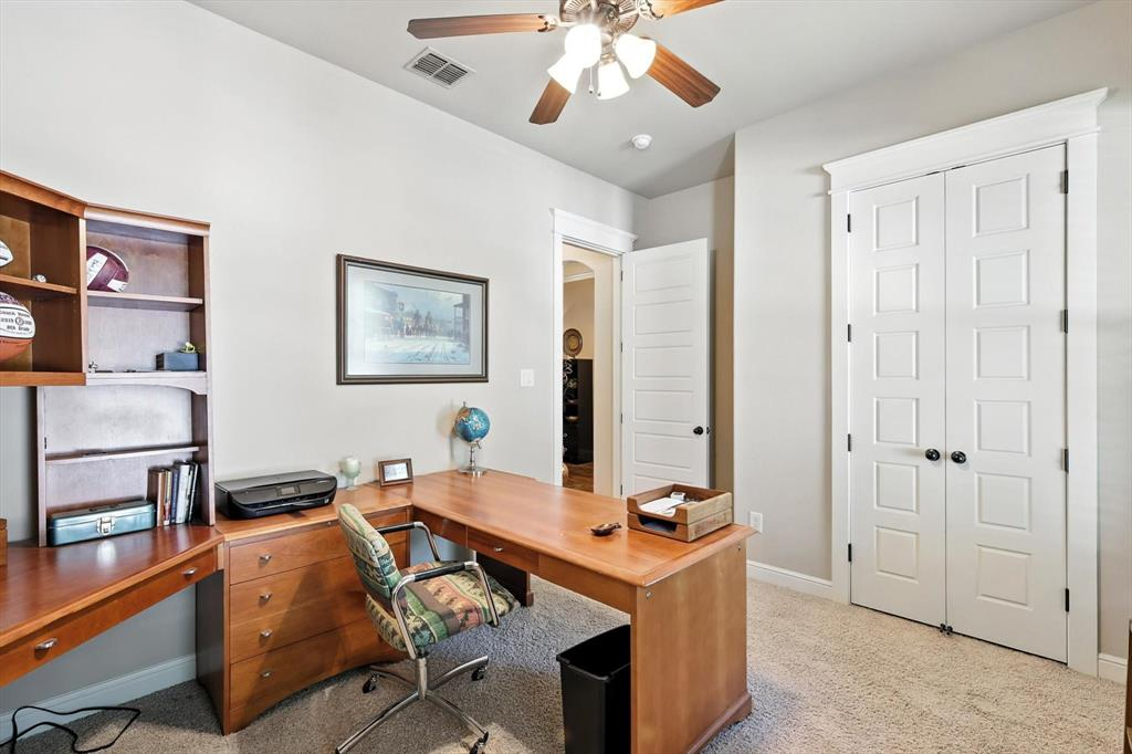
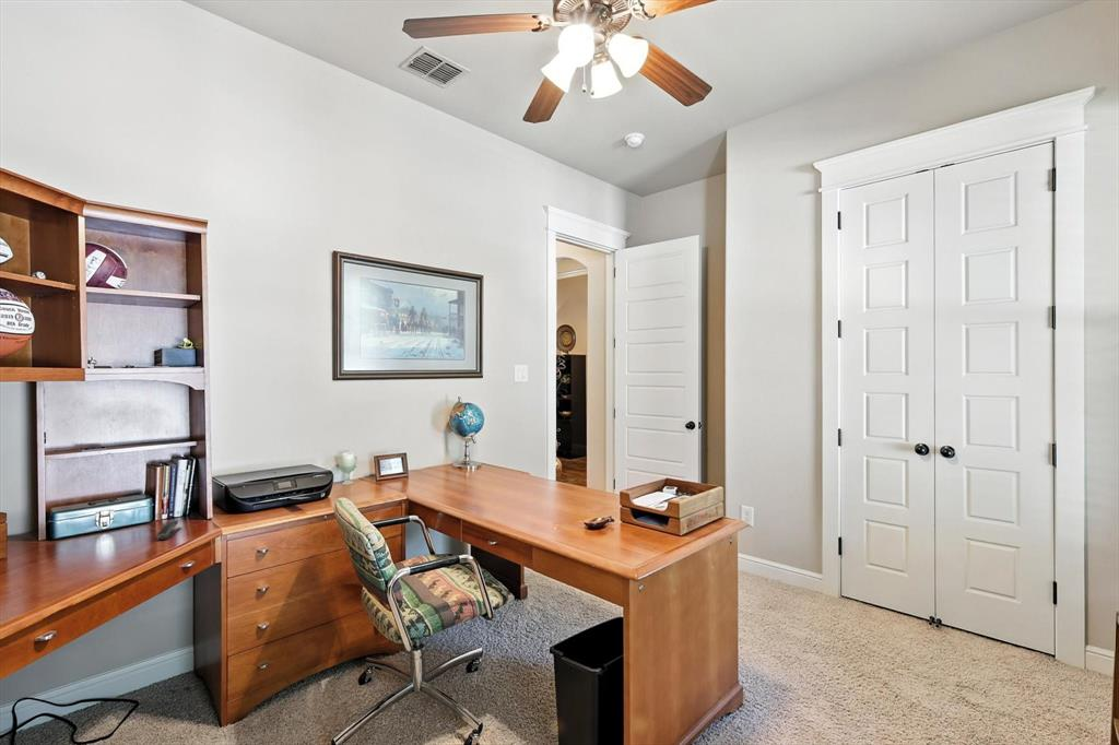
+ stapler (168, 528)
